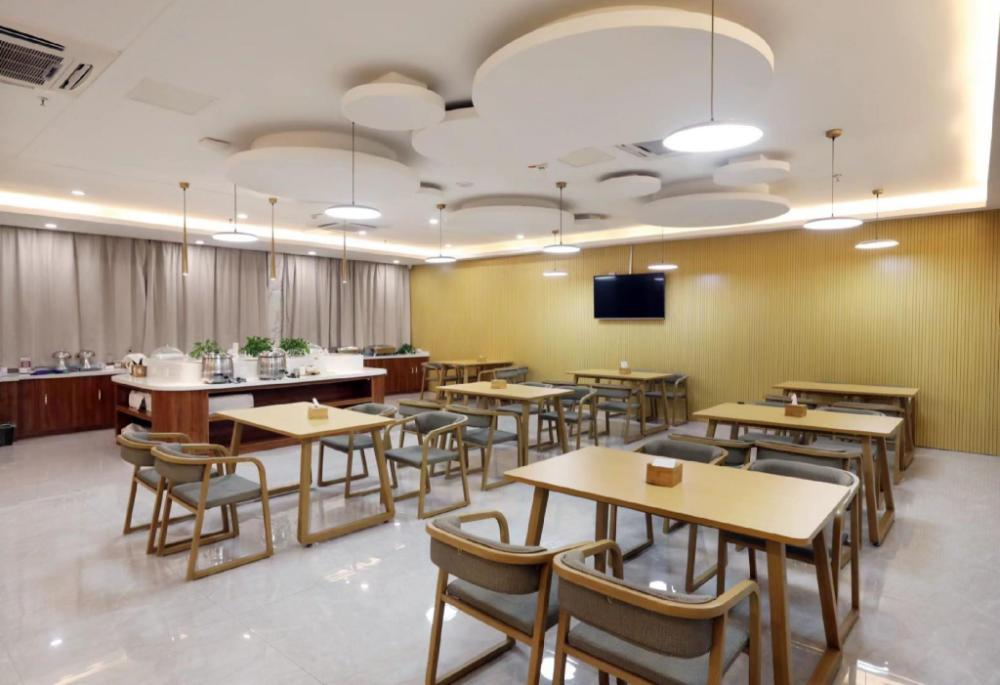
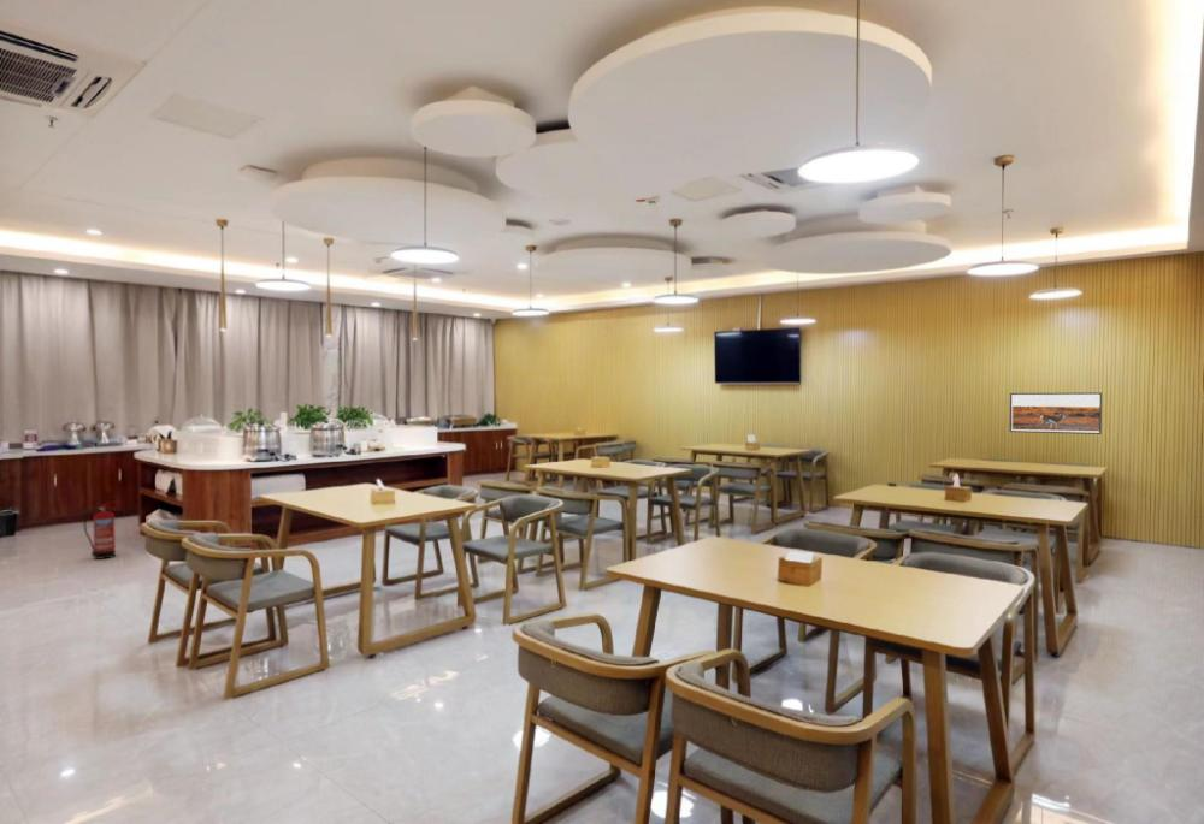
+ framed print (1054, 413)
+ fire extinguisher (100, 529)
